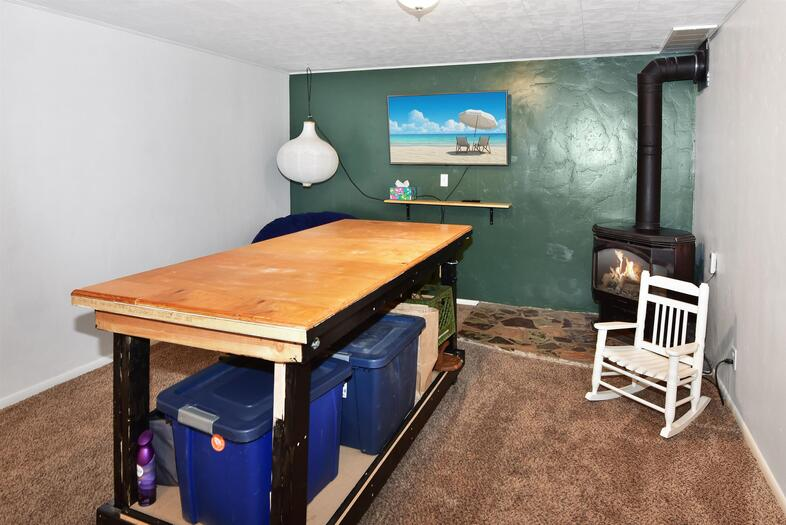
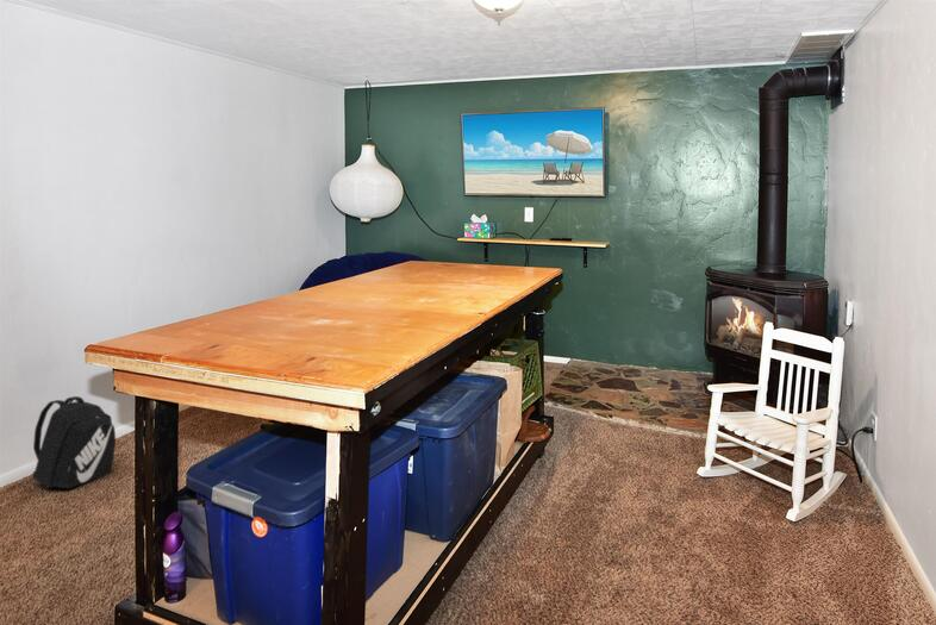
+ backpack (69, 437)
